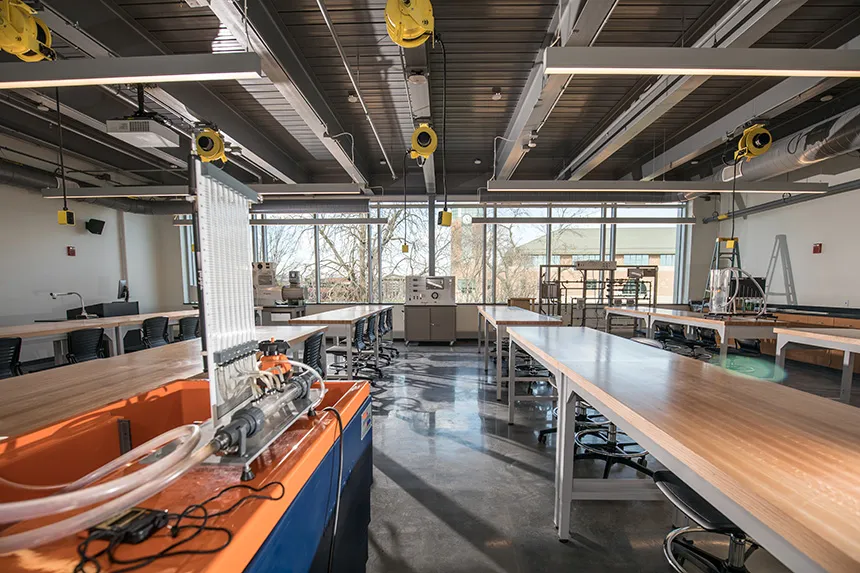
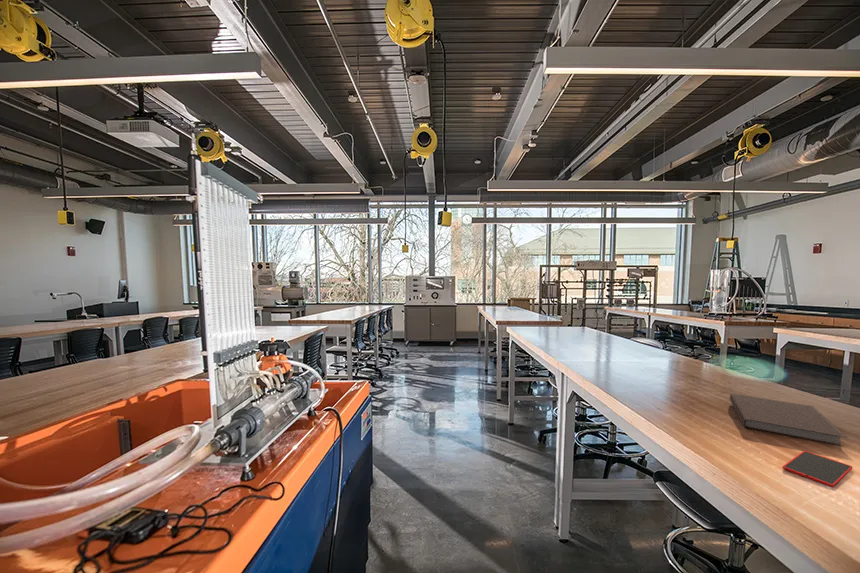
+ notebook (779, 416)
+ smartphone (817, 467)
